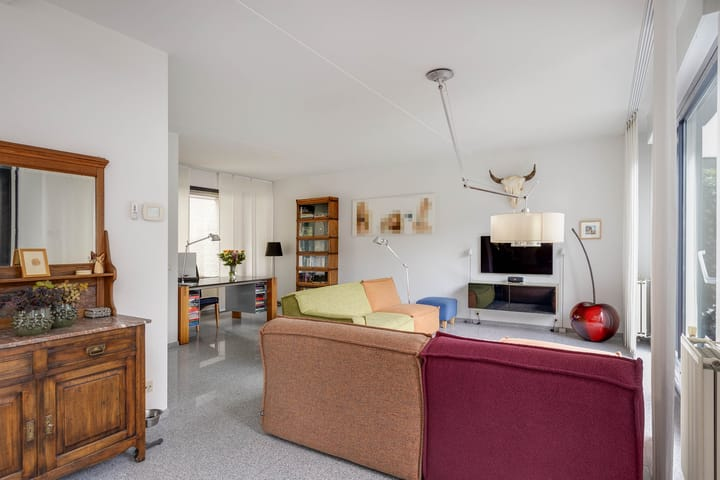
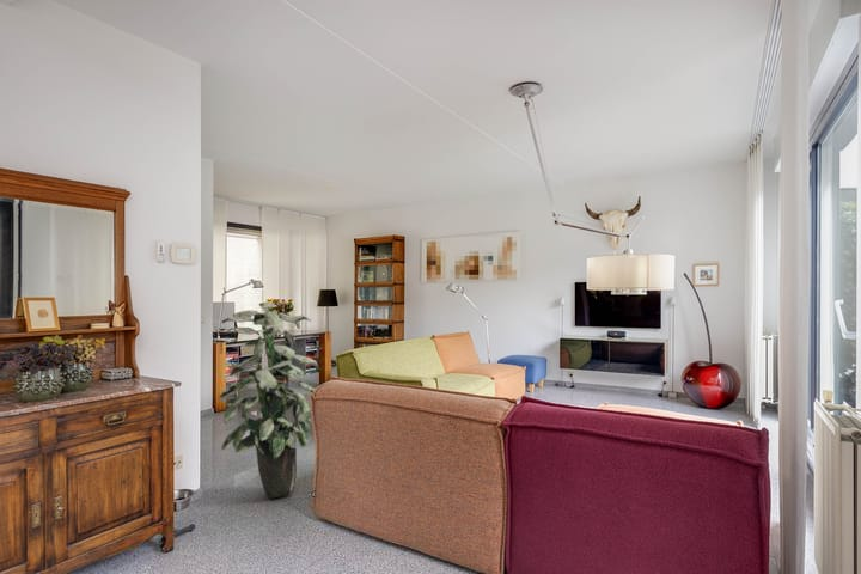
+ indoor plant (269, 397)
